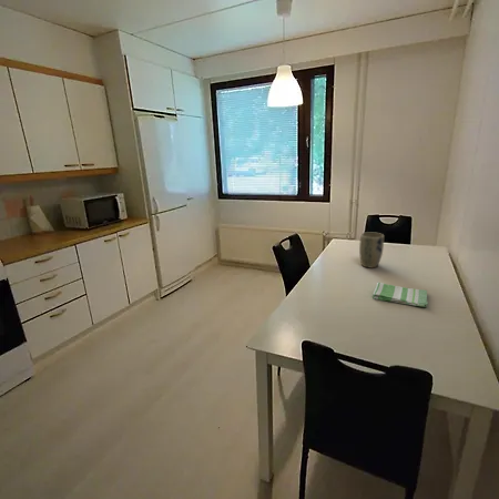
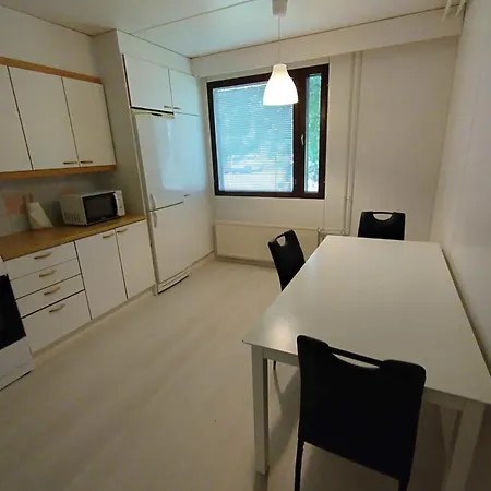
- plant pot (370, 249)
- dish towel (399, 293)
